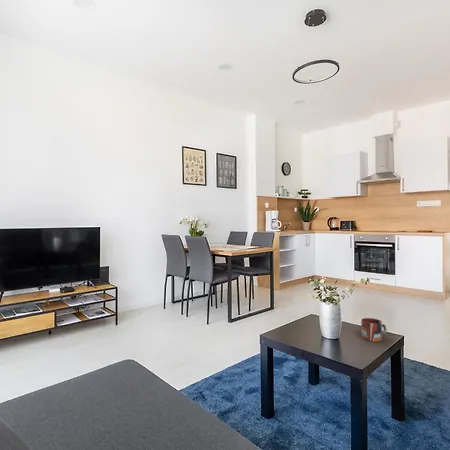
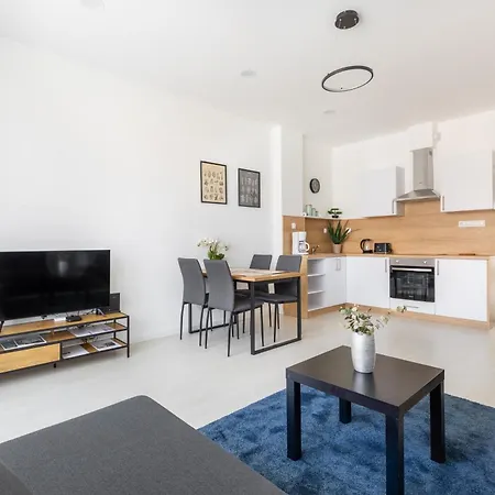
- mug (373, 329)
